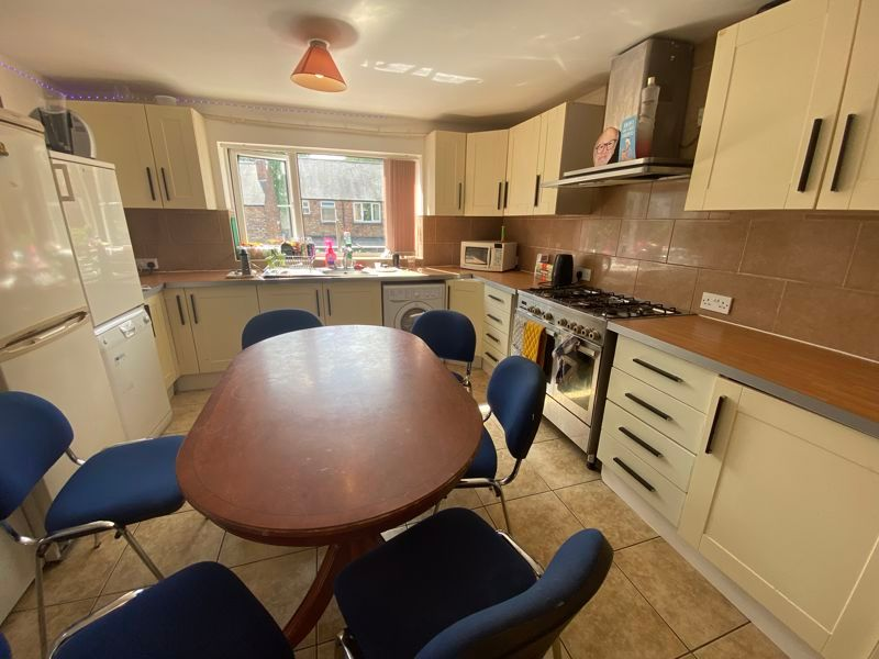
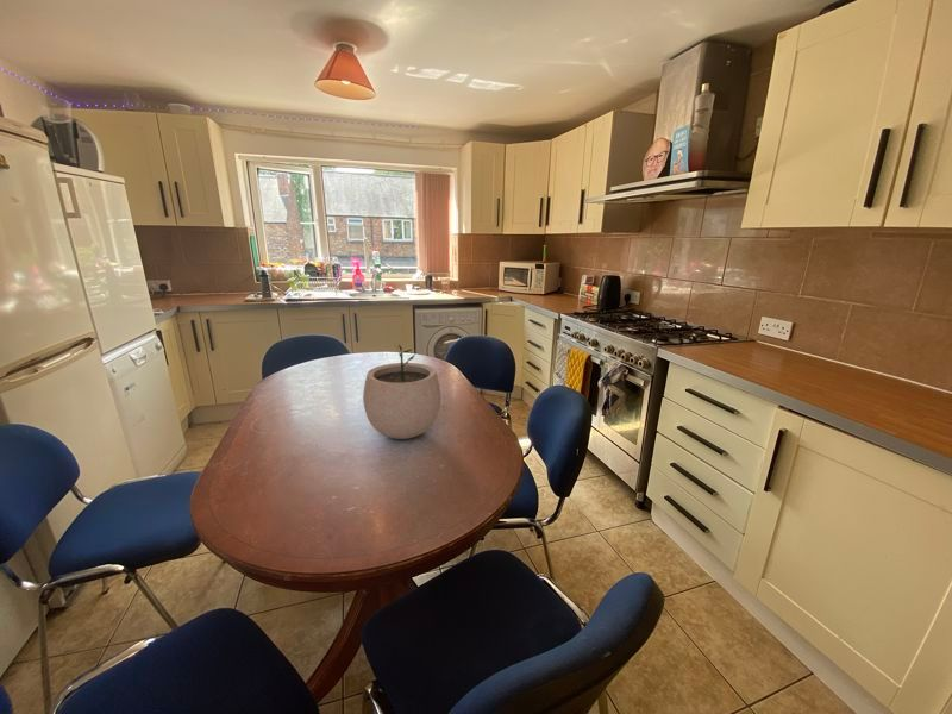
+ plant pot (402, 389)
